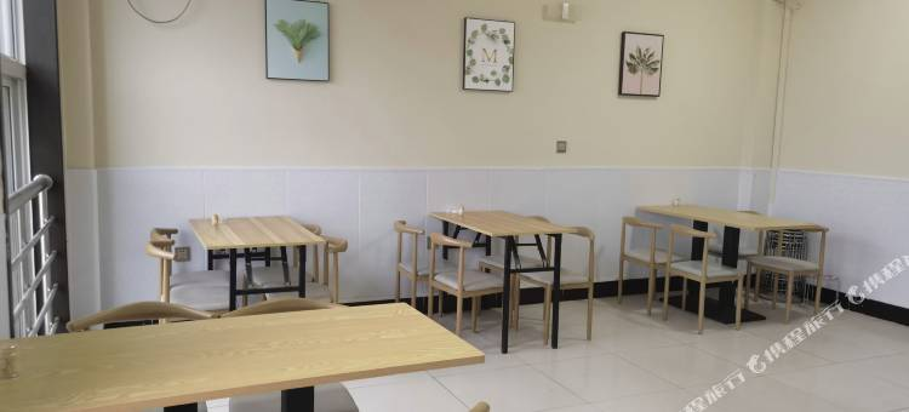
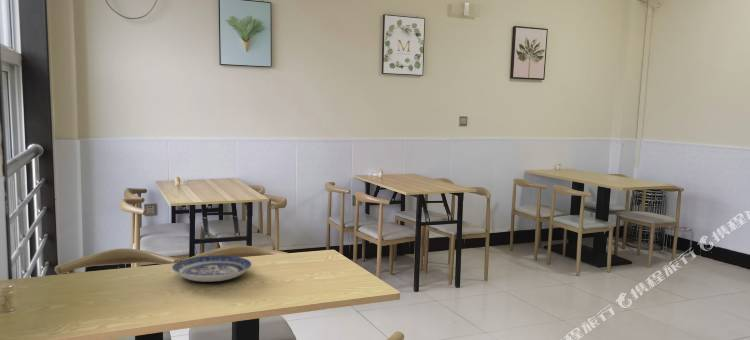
+ plate (212, 270)
